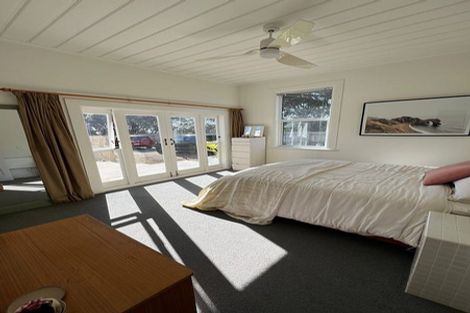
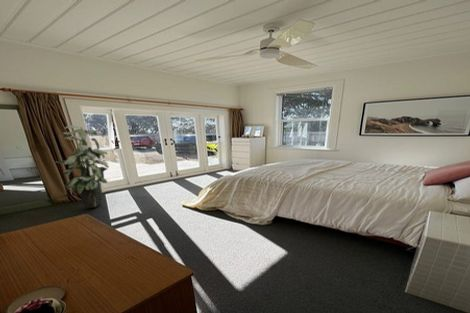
+ indoor plant (84, 167)
